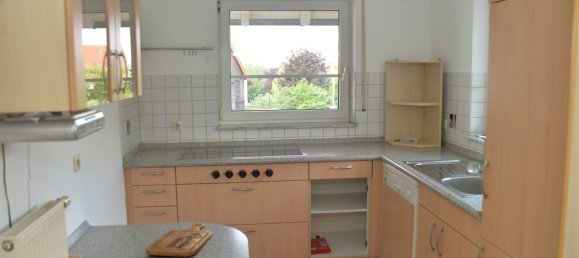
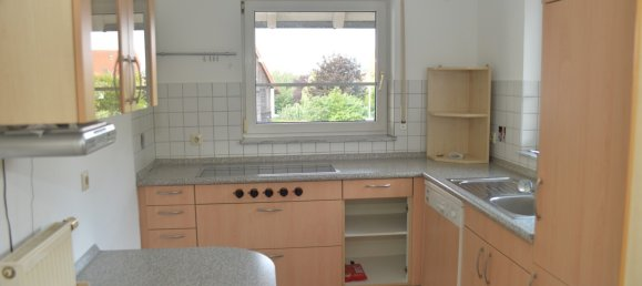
- cutting board (185, 238)
